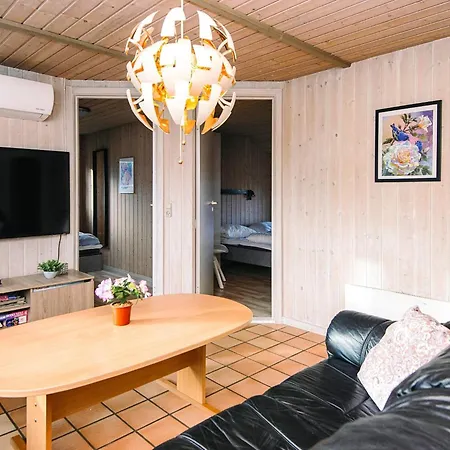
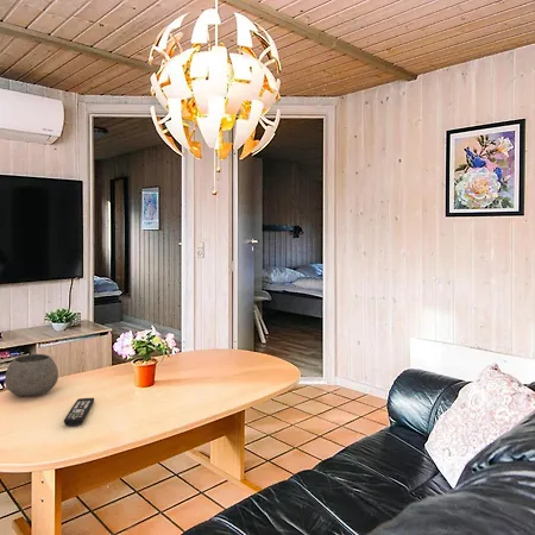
+ bowl (32, 374)
+ remote control (80, 410)
